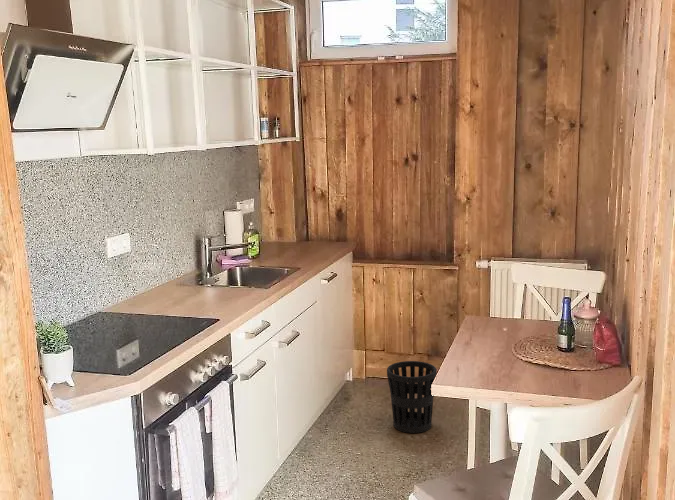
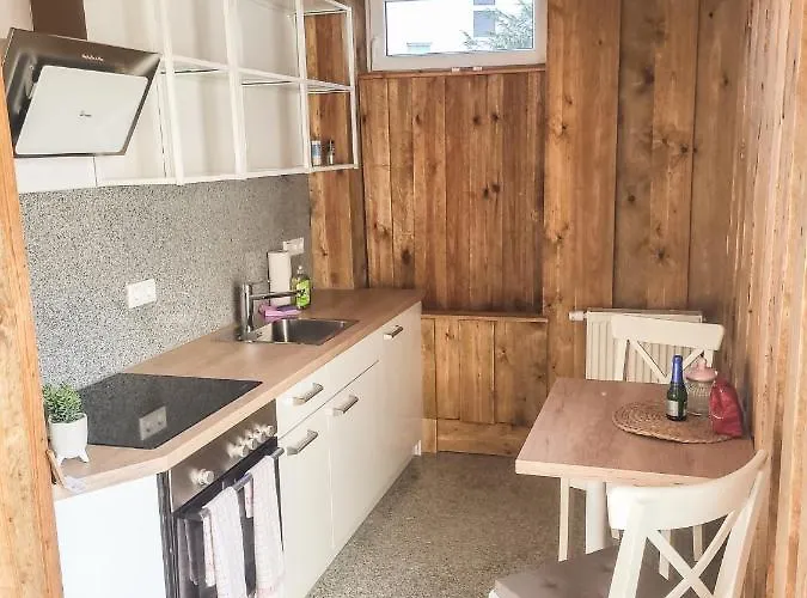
- wastebasket (412, 396)
